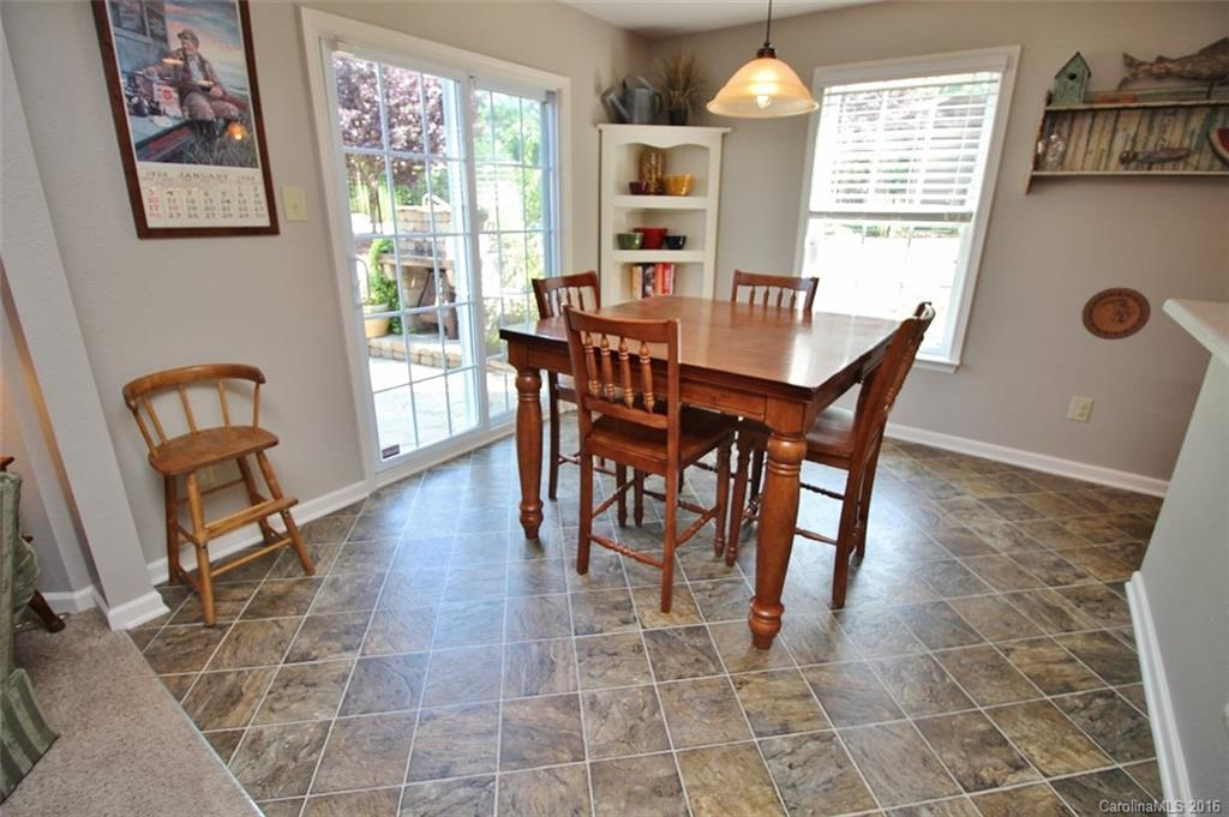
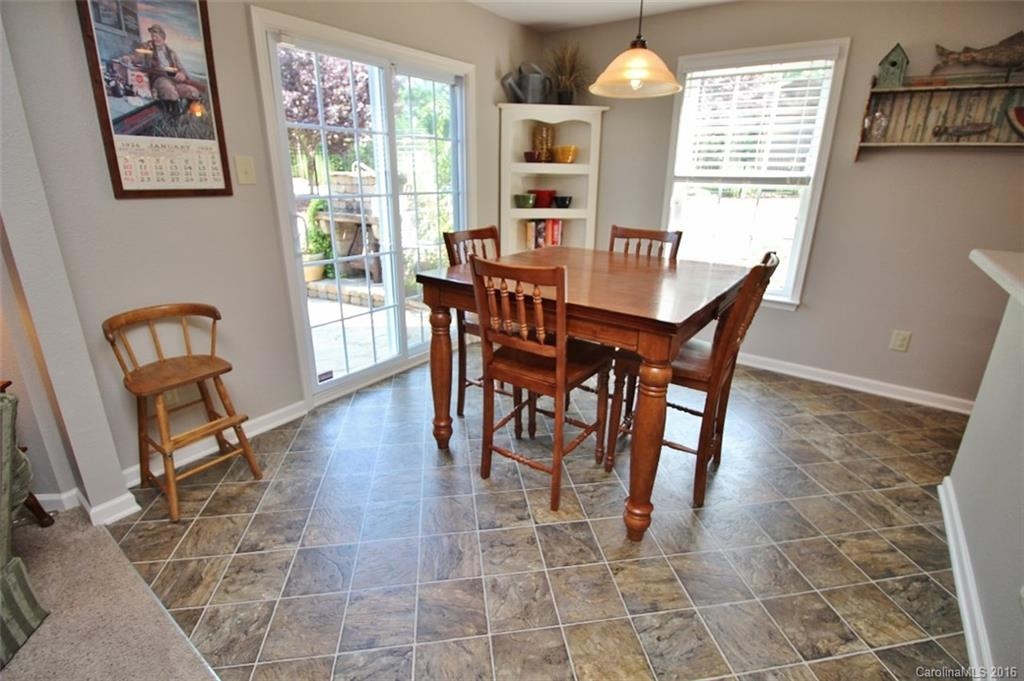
- decorative plate (1115, 313)
